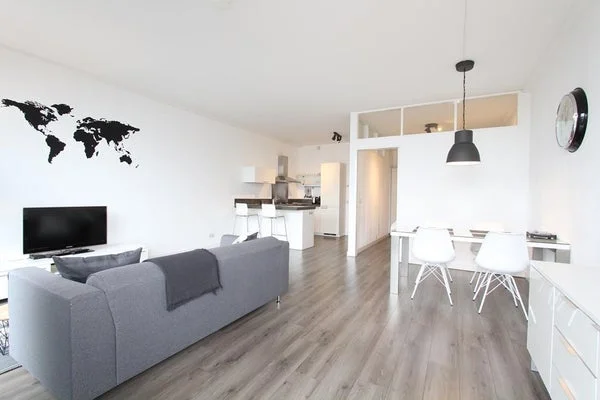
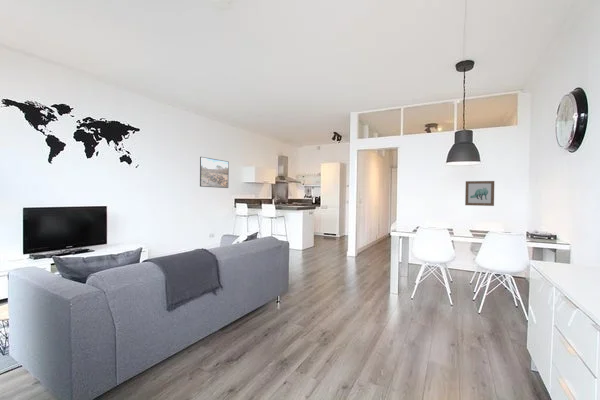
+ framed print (215, 173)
+ wall art (479, 193)
